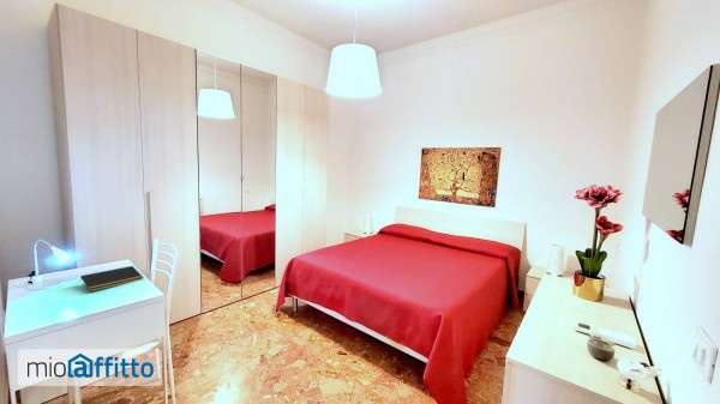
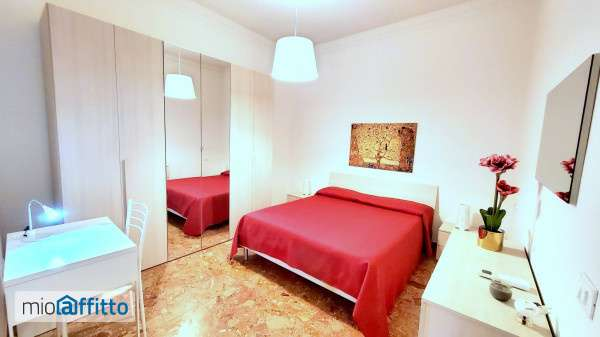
- notepad (113, 277)
